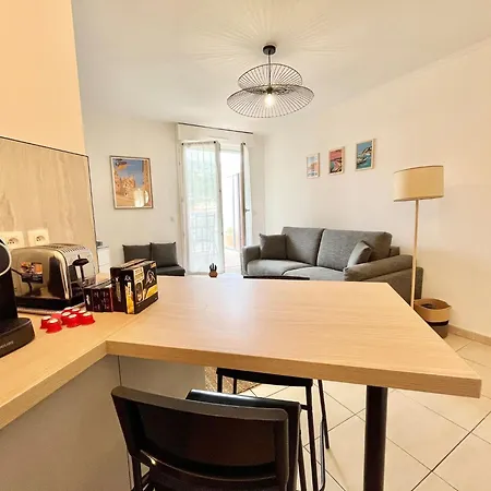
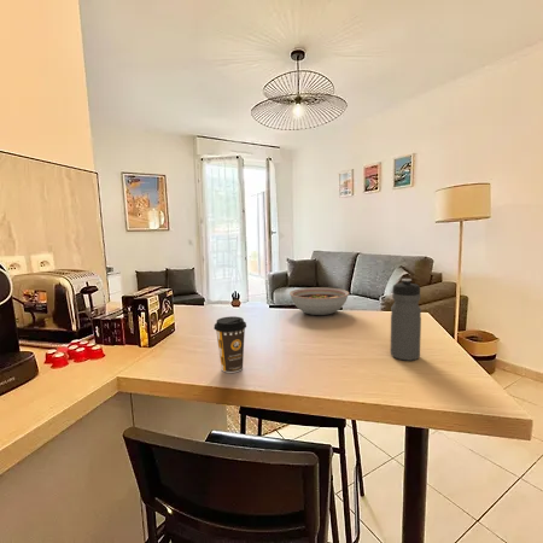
+ bowl (319, 302)
+ water bottle (405, 317)
+ coffee cup (230, 344)
